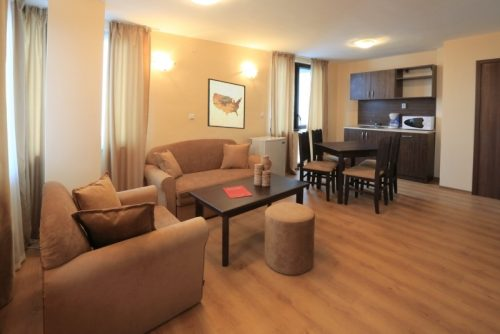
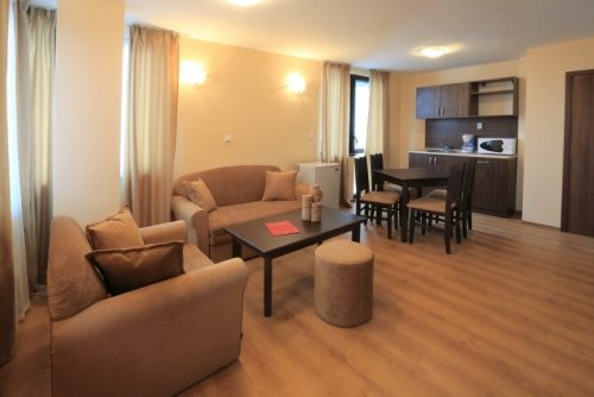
- wall art (227, 105)
